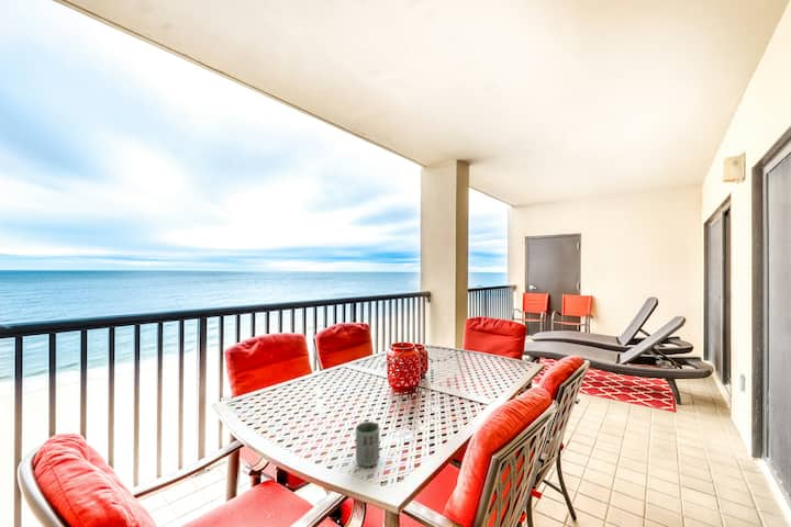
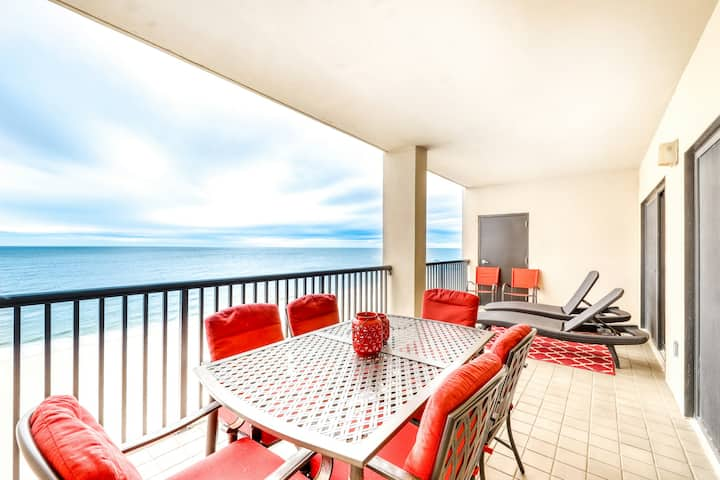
- cup (367, 444)
